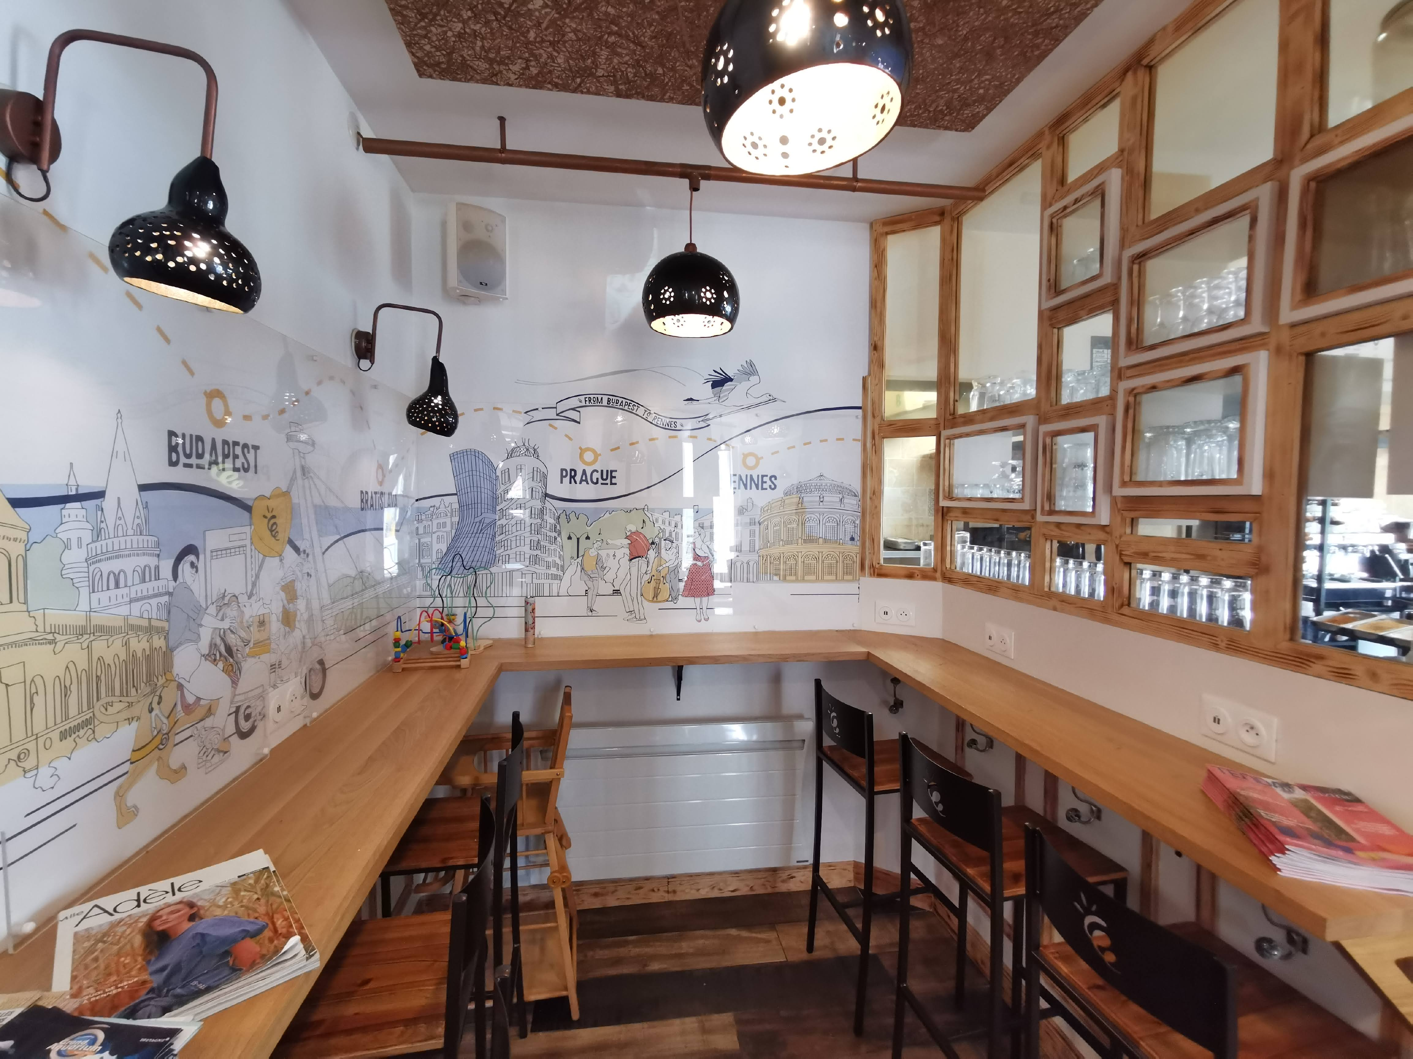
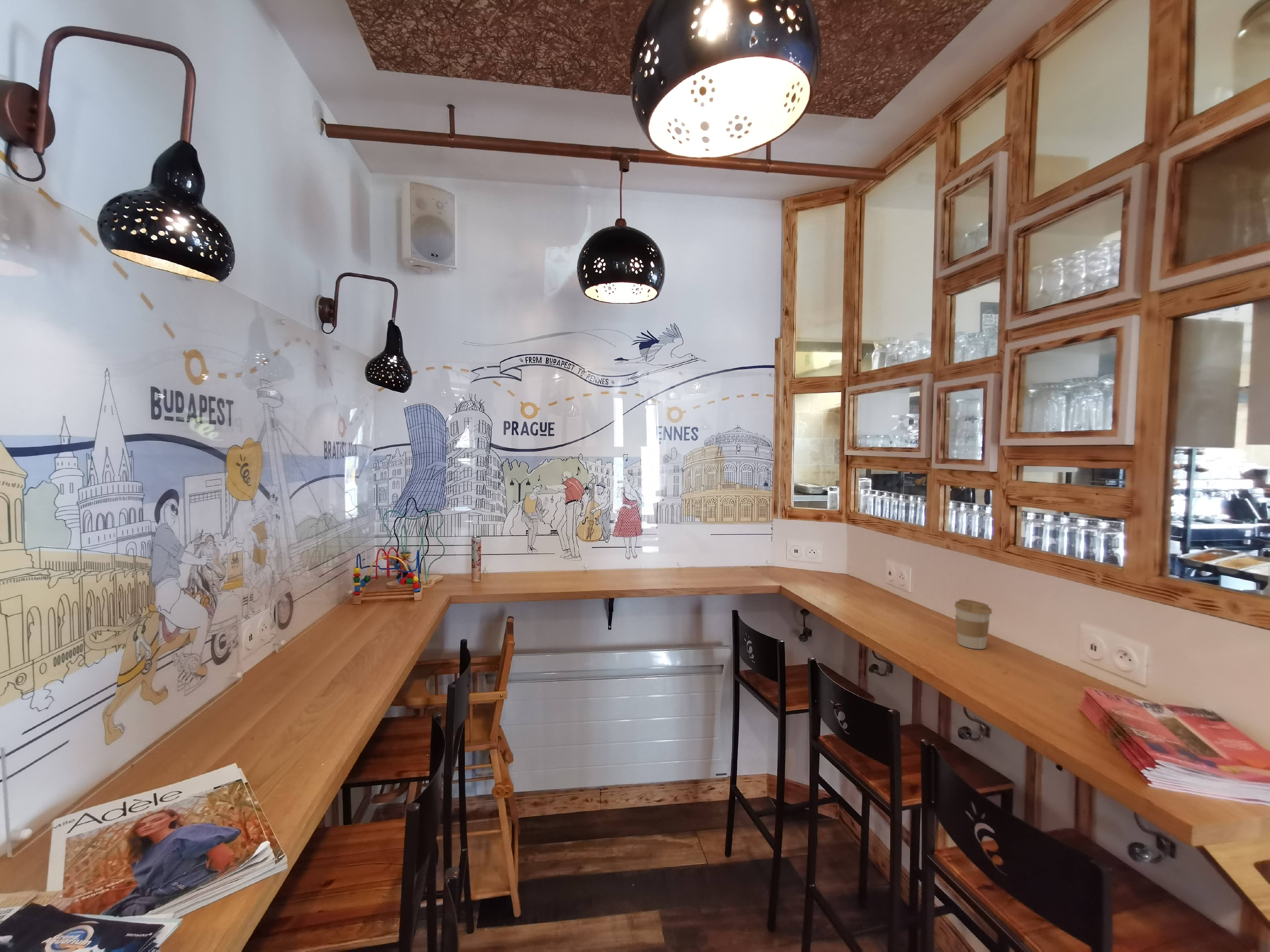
+ coffee cup (972, 623)
